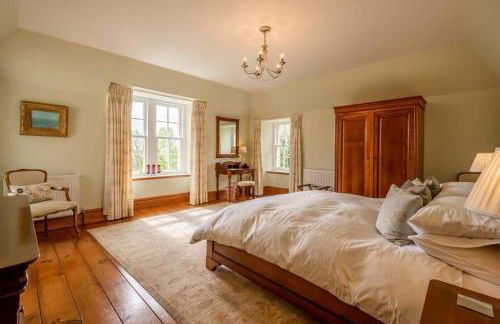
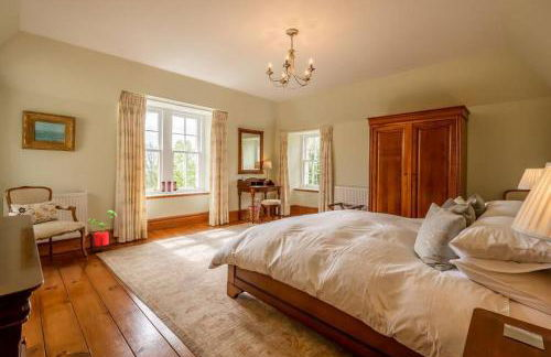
+ house plant (102, 229)
